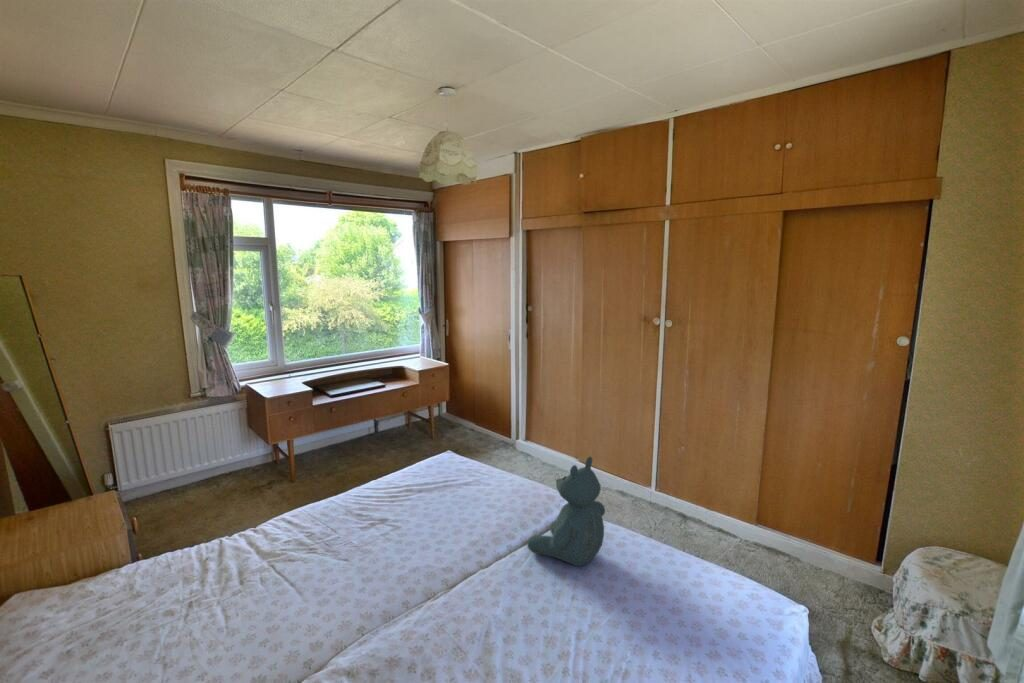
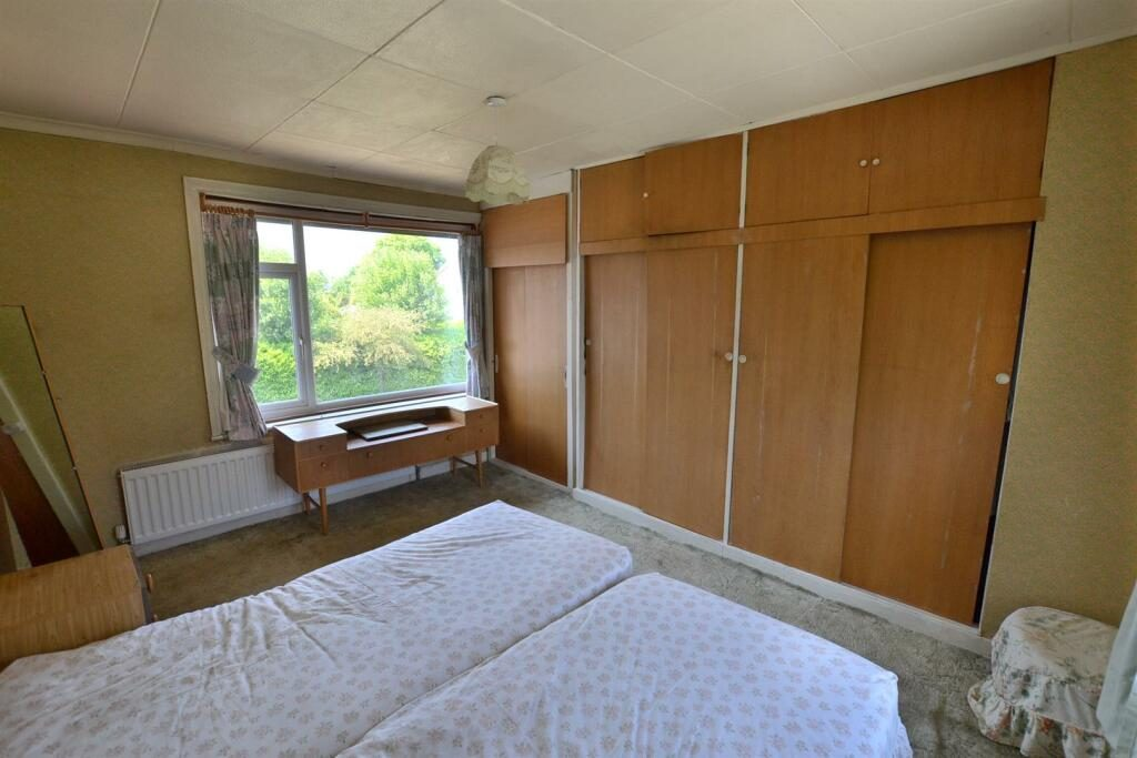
- teddy bear (567, 505)
